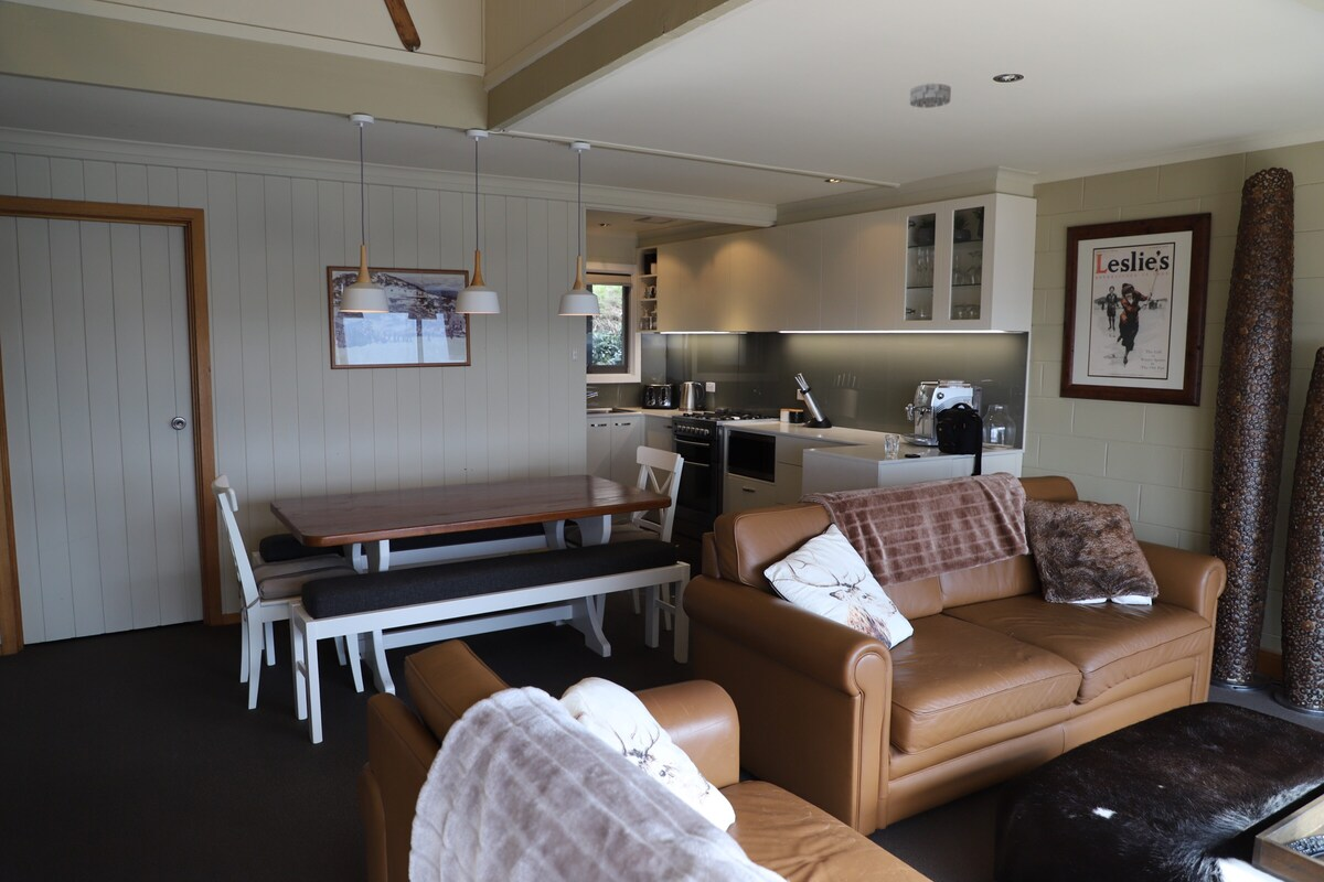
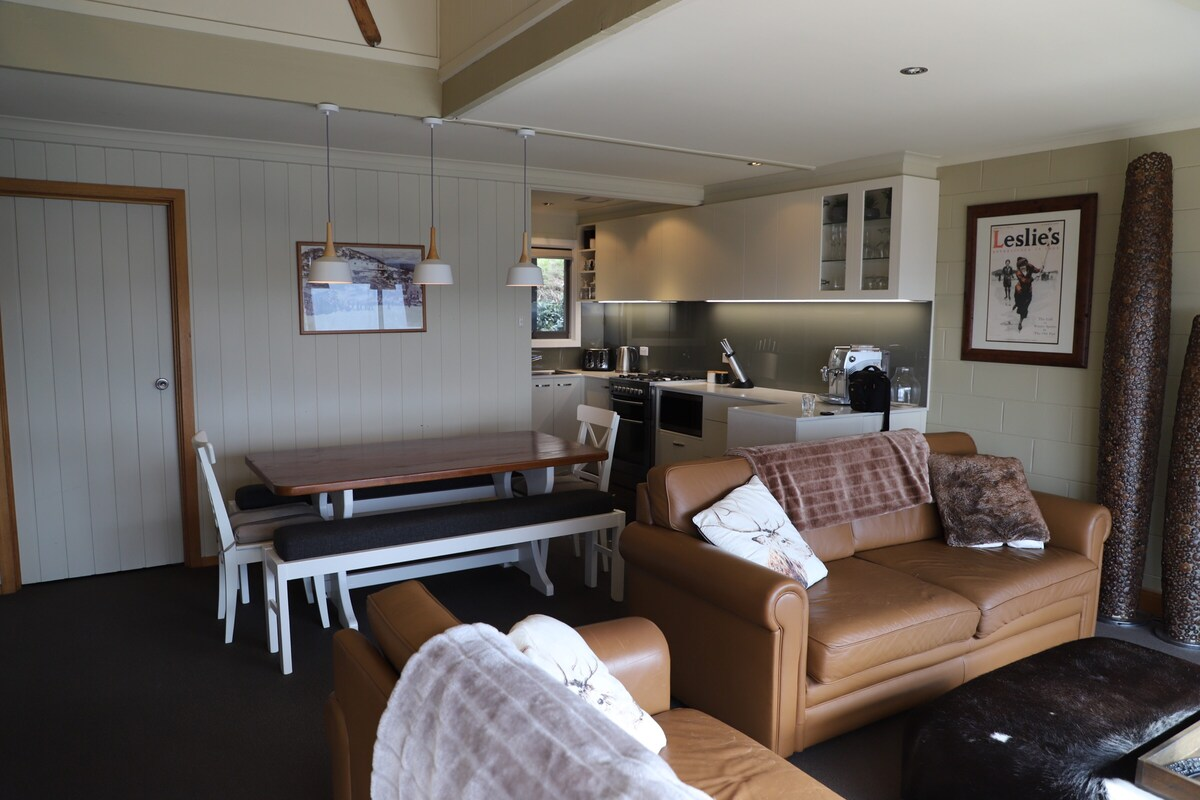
- smoke detector (930, 95)
